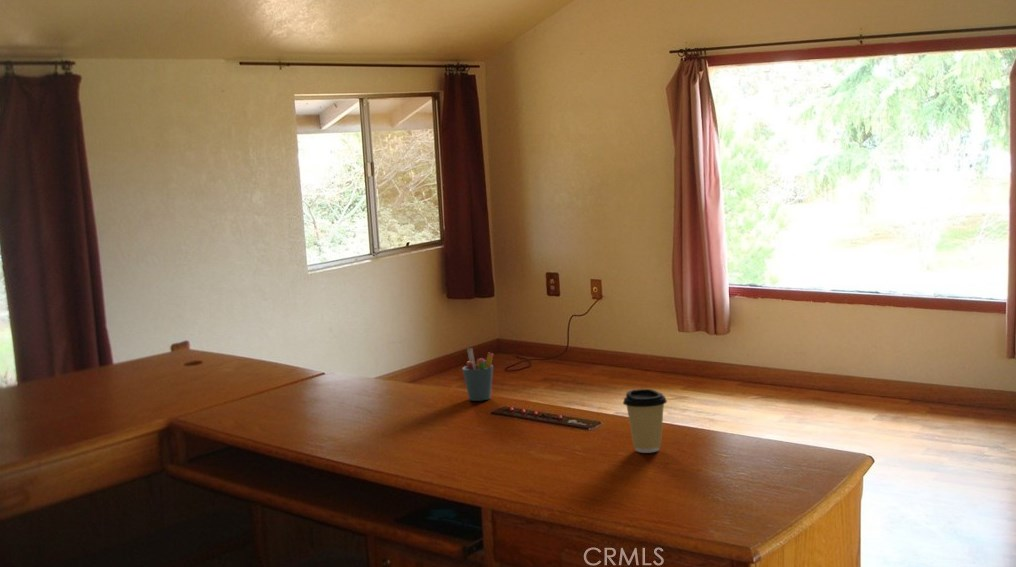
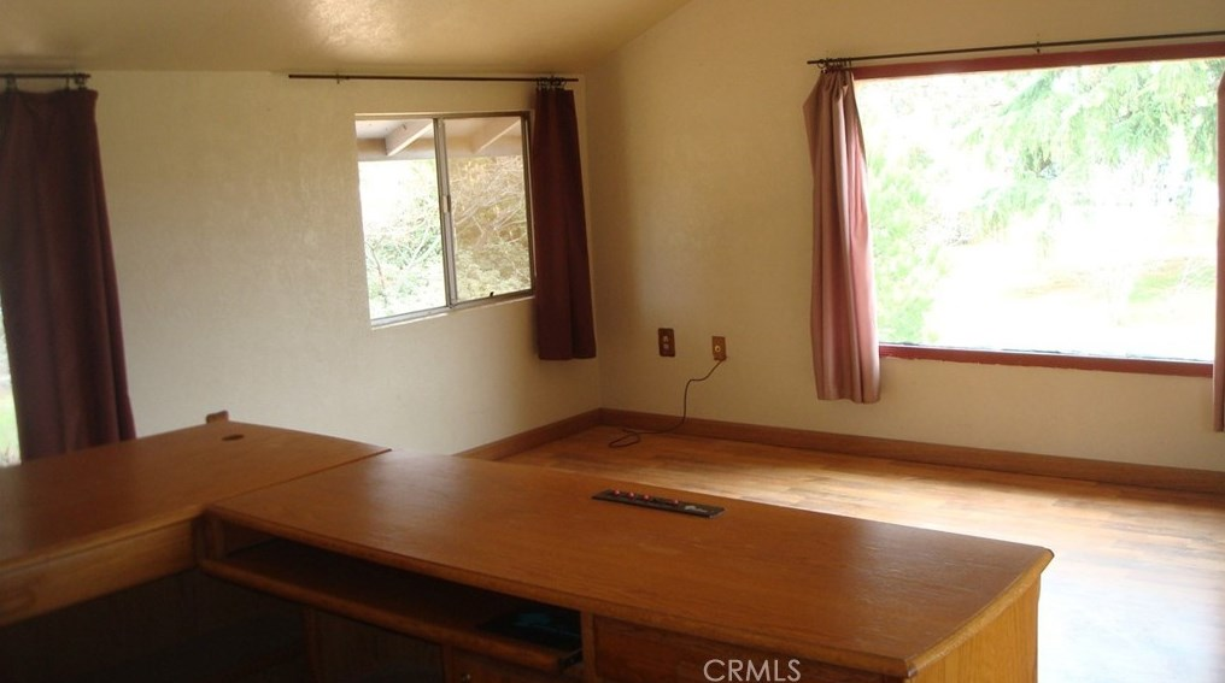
- pen holder (478, 374)
- coffee cup (645, 421)
